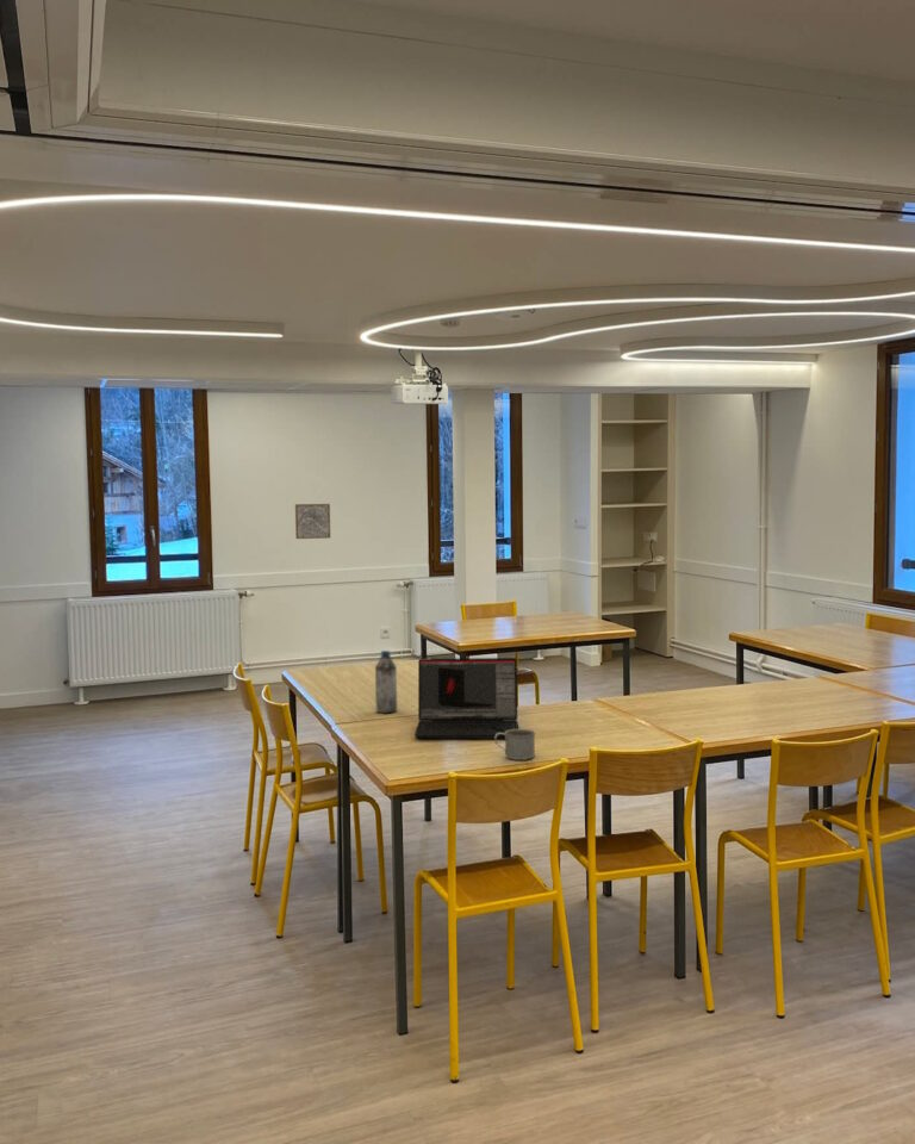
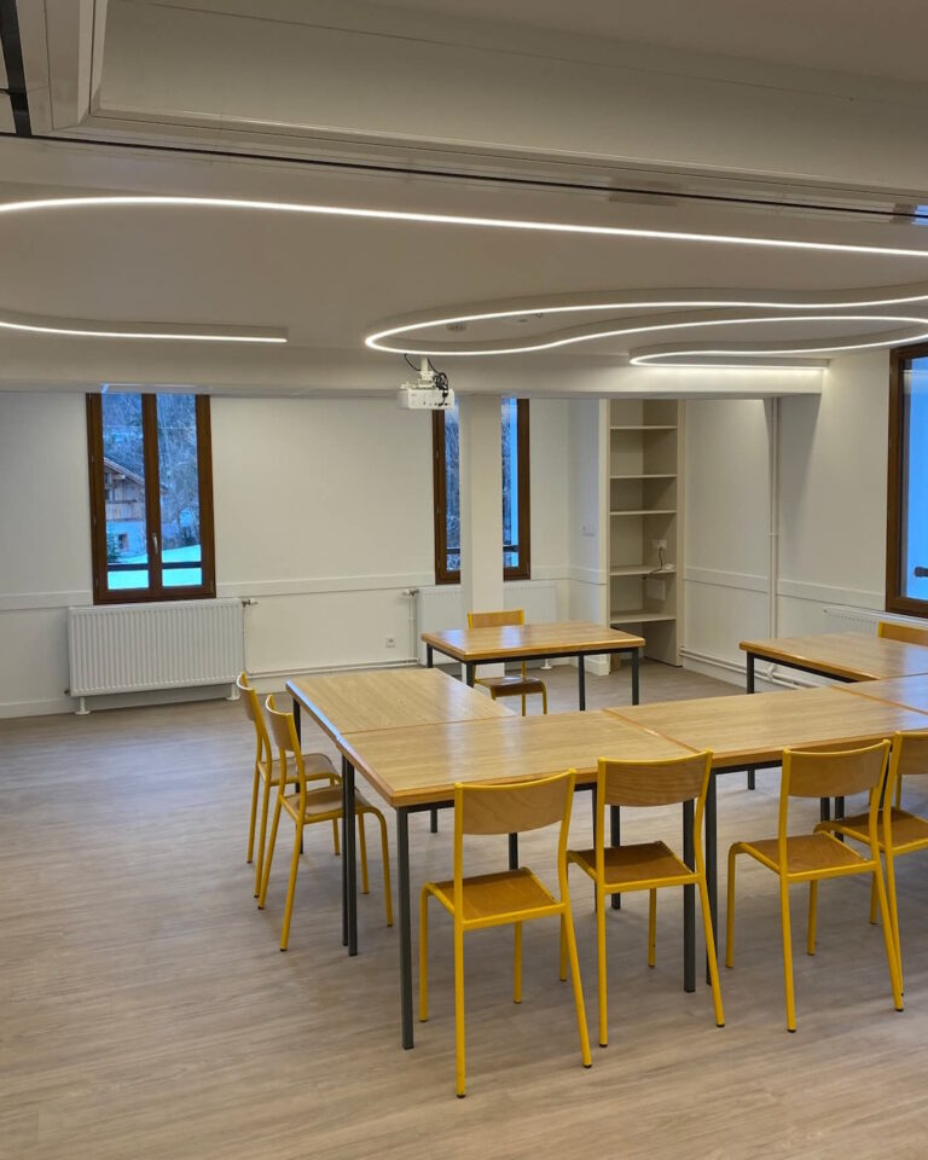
- laptop (467, 697)
- wall art (312, 521)
- mug (517, 744)
- water bottle (386, 680)
